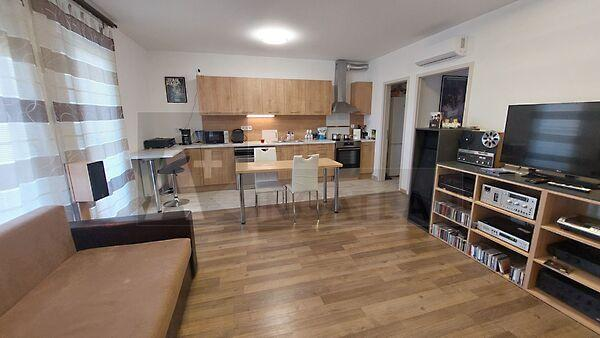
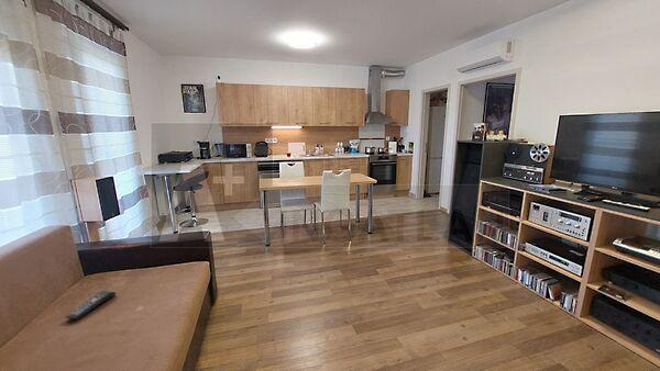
+ remote control (92, 303)
